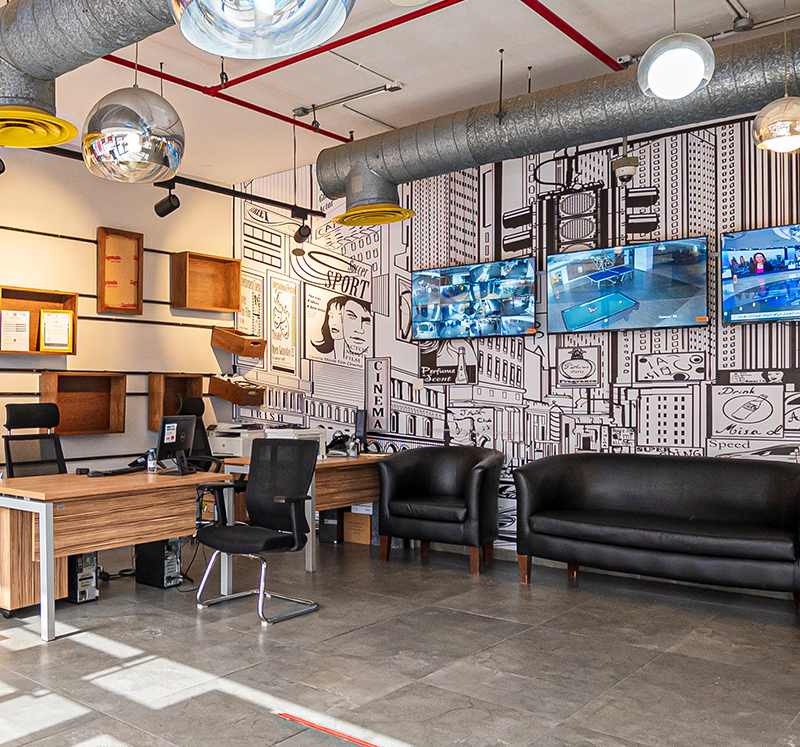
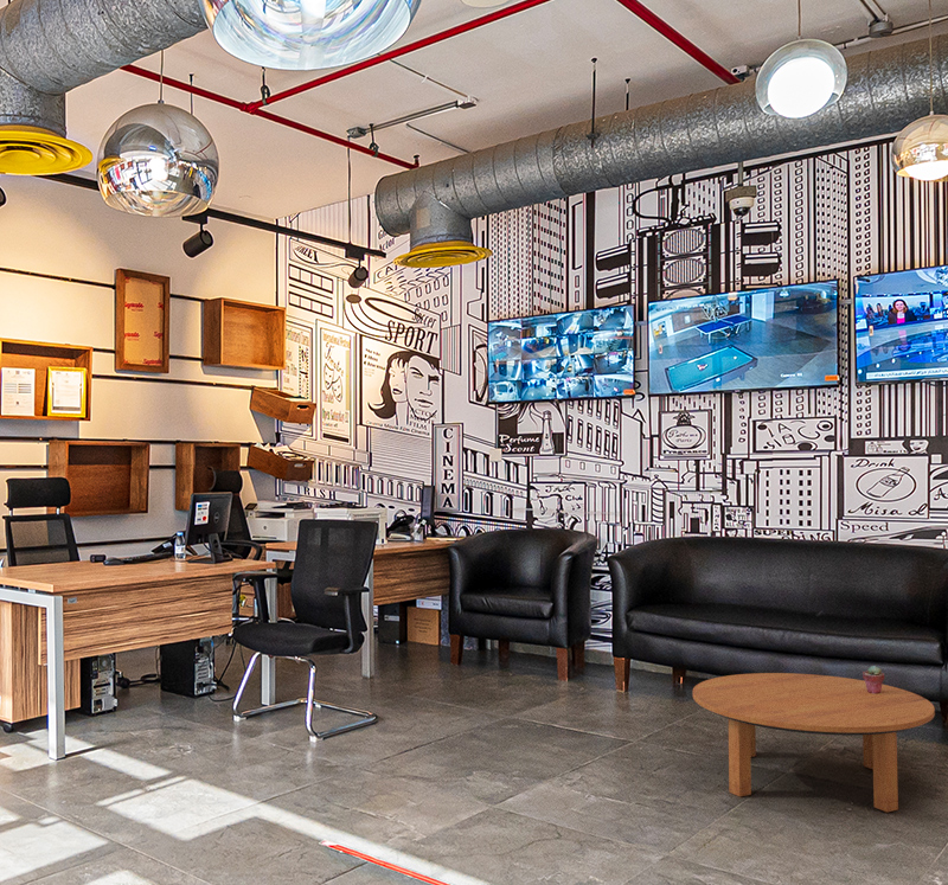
+ potted succulent (873, 678)
+ coffee table (808, 732)
